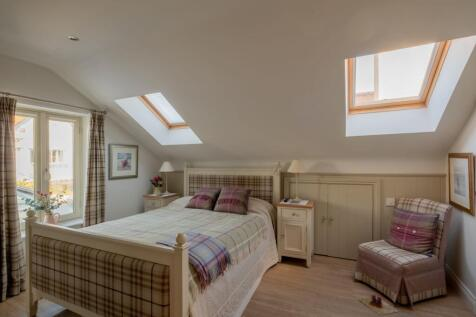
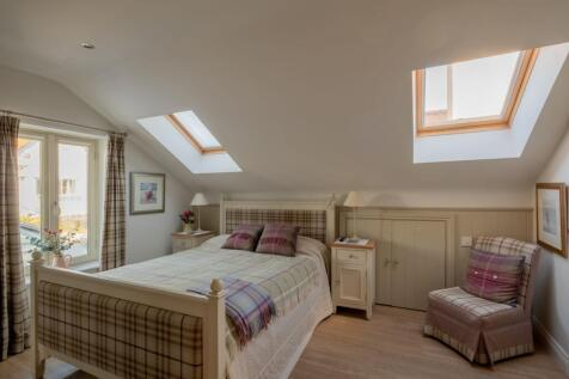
- slippers (377, 301)
